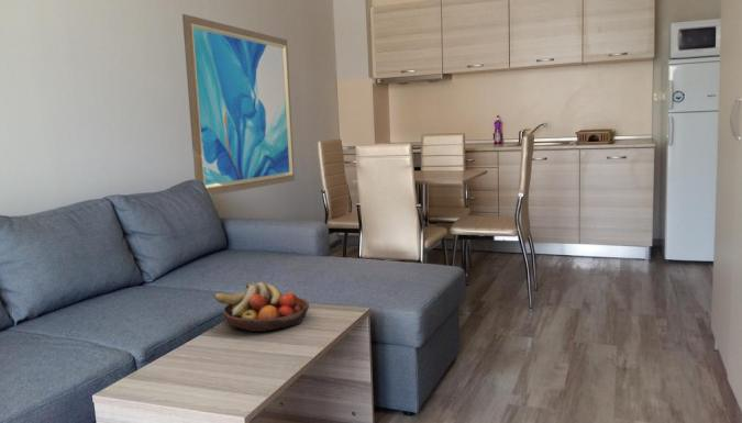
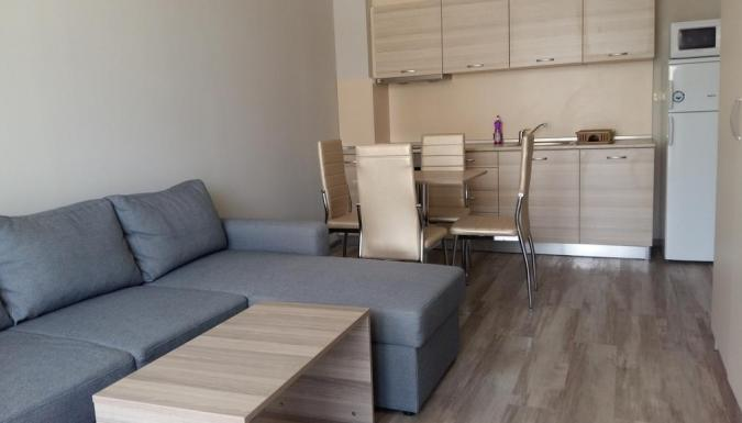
- fruit bowl (265, 303)
- wall art (247, 109)
